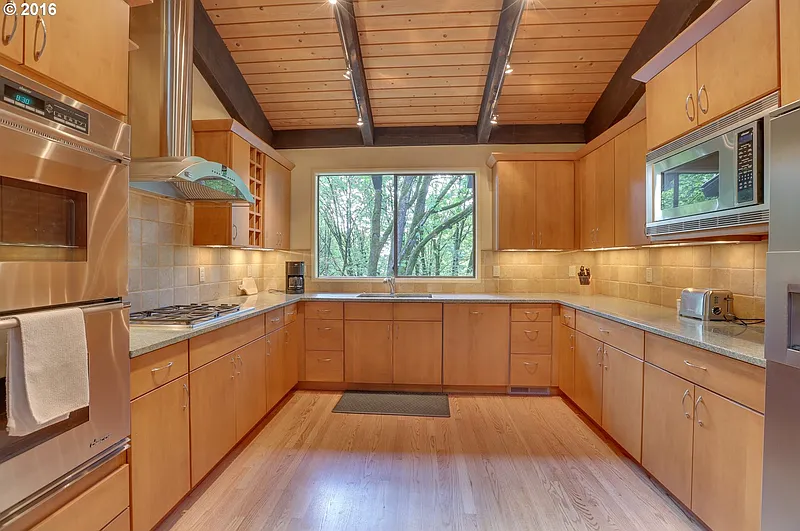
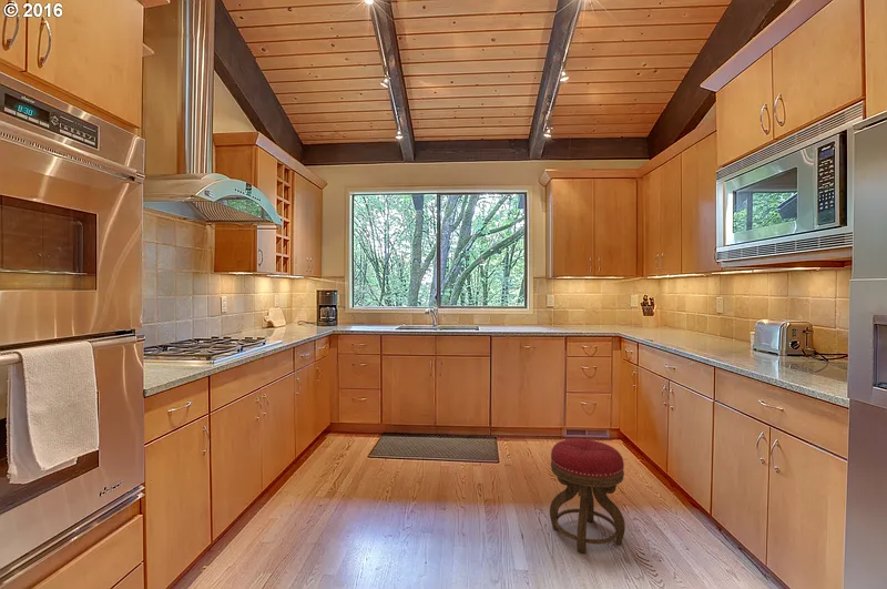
+ stool (585, 490)
